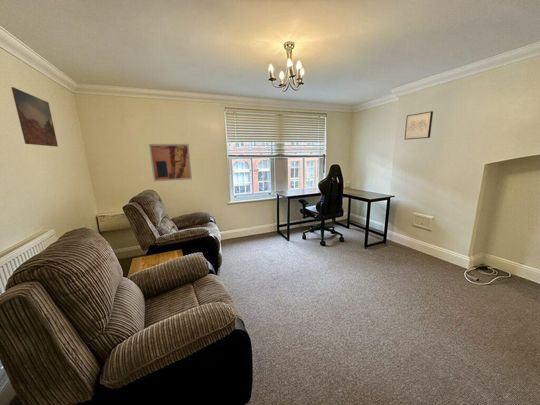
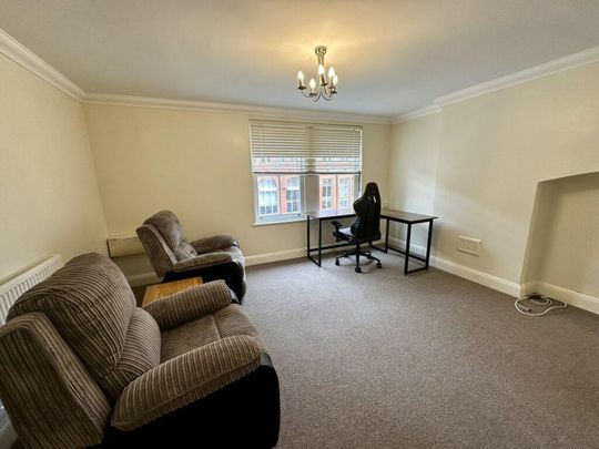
- wall art (171, 162)
- wall art (37, 121)
- wall art (417, 126)
